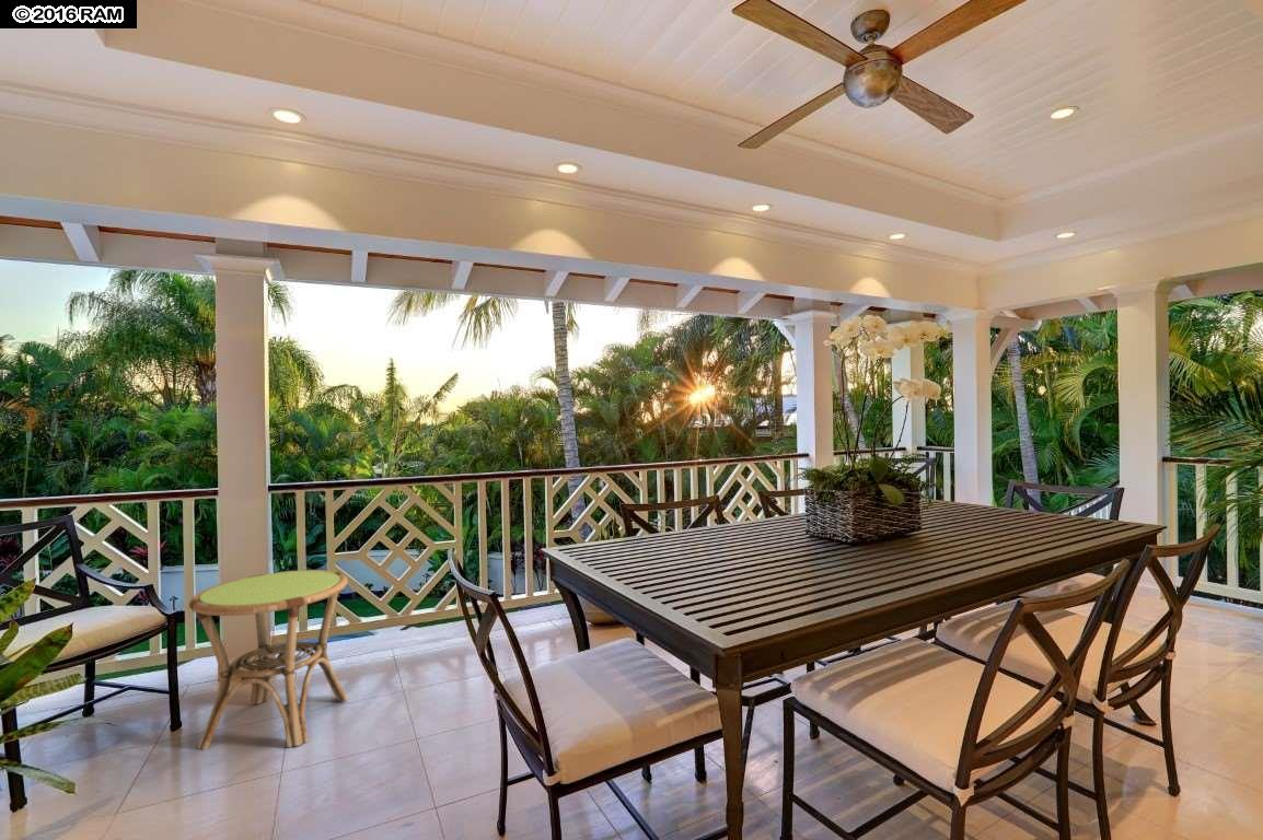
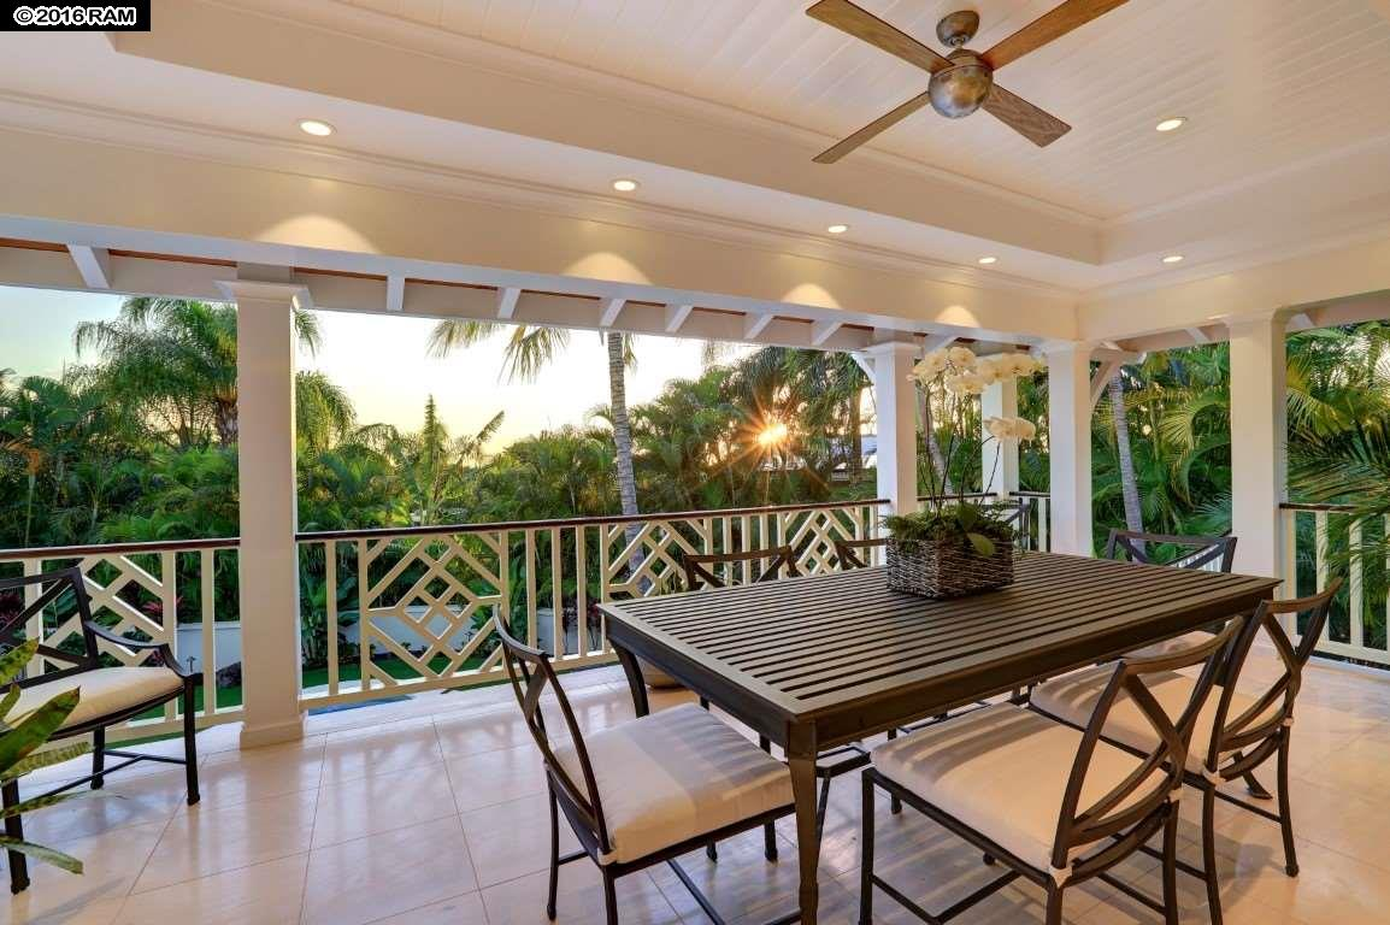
- side table (275, 653)
